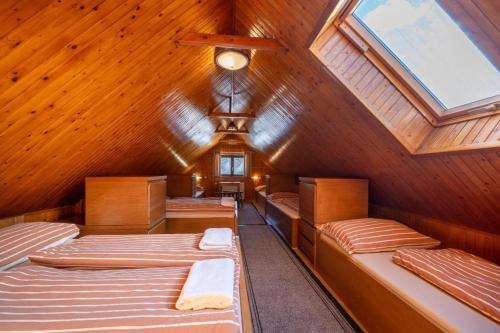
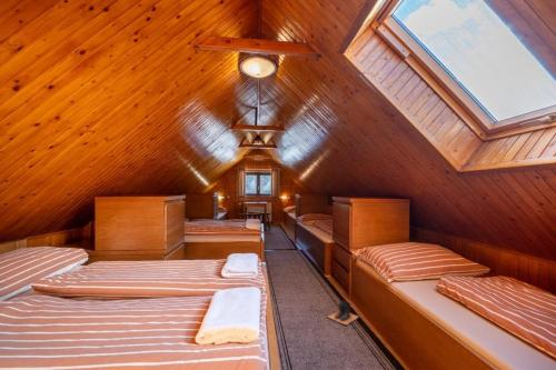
+ boots (342, 310)
